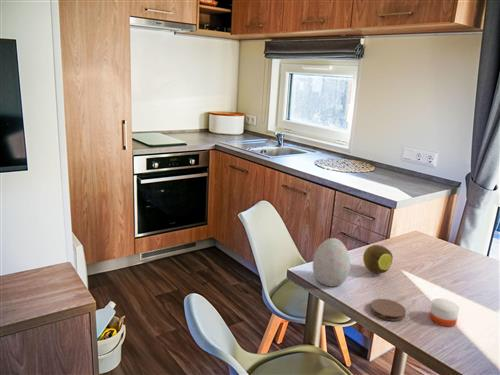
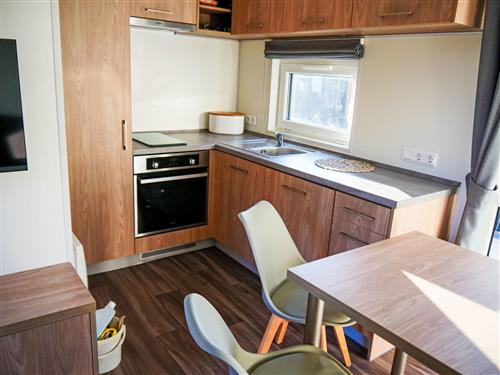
- decorative egg (331, 260)
- candle (445, 303)
- coaster (387, 309)
- fruit (377, 258)
